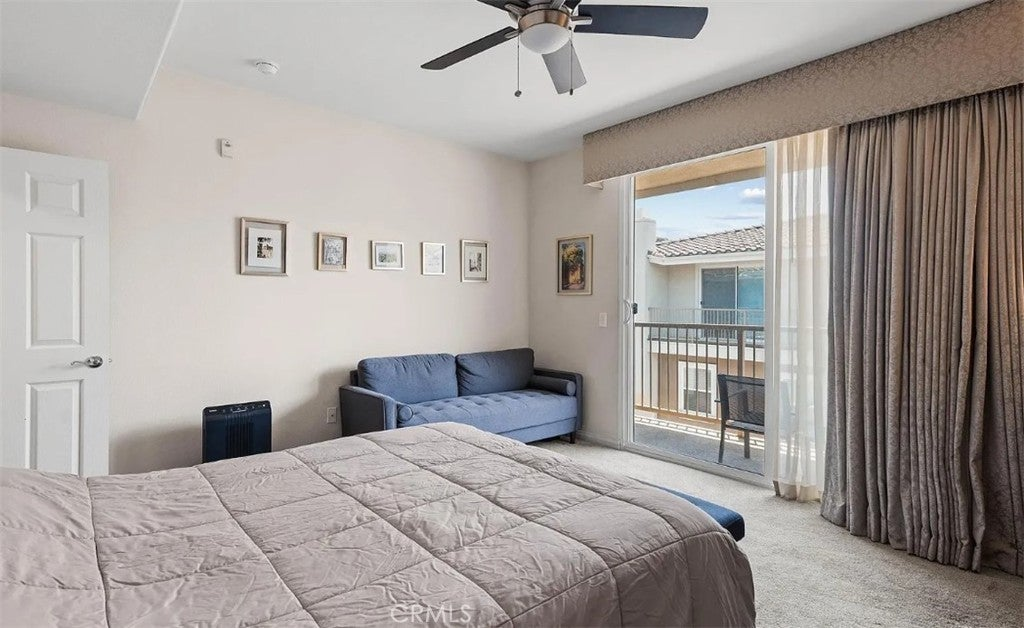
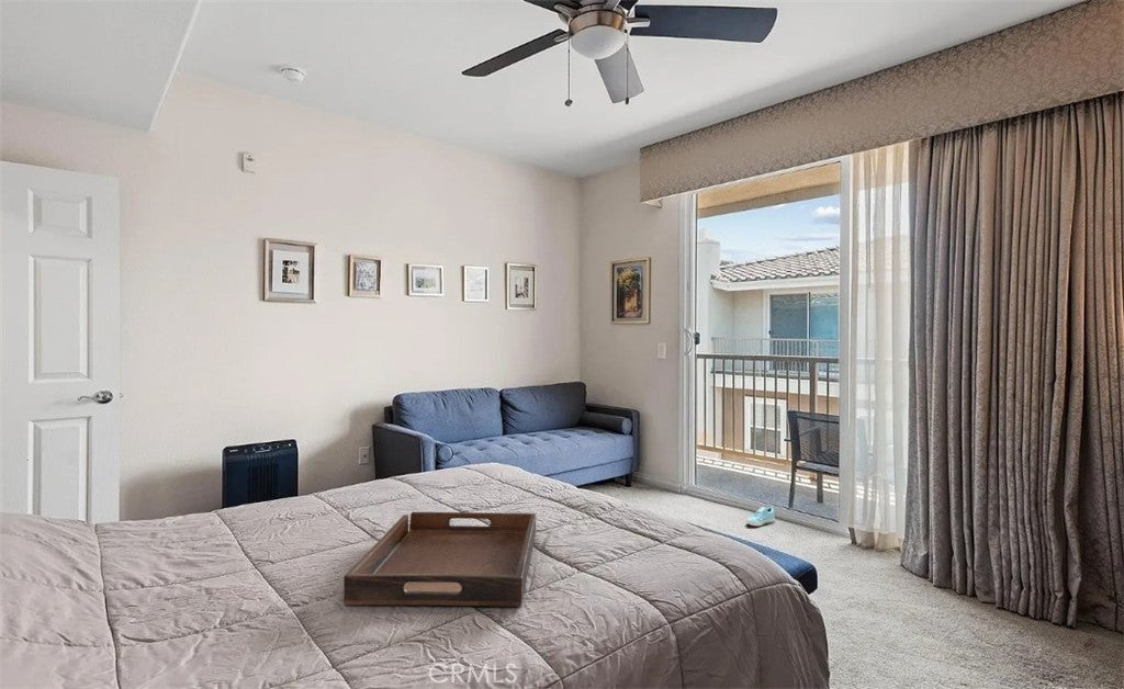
+ serving tray (454, 551)
+ sneaker (760, 515)
